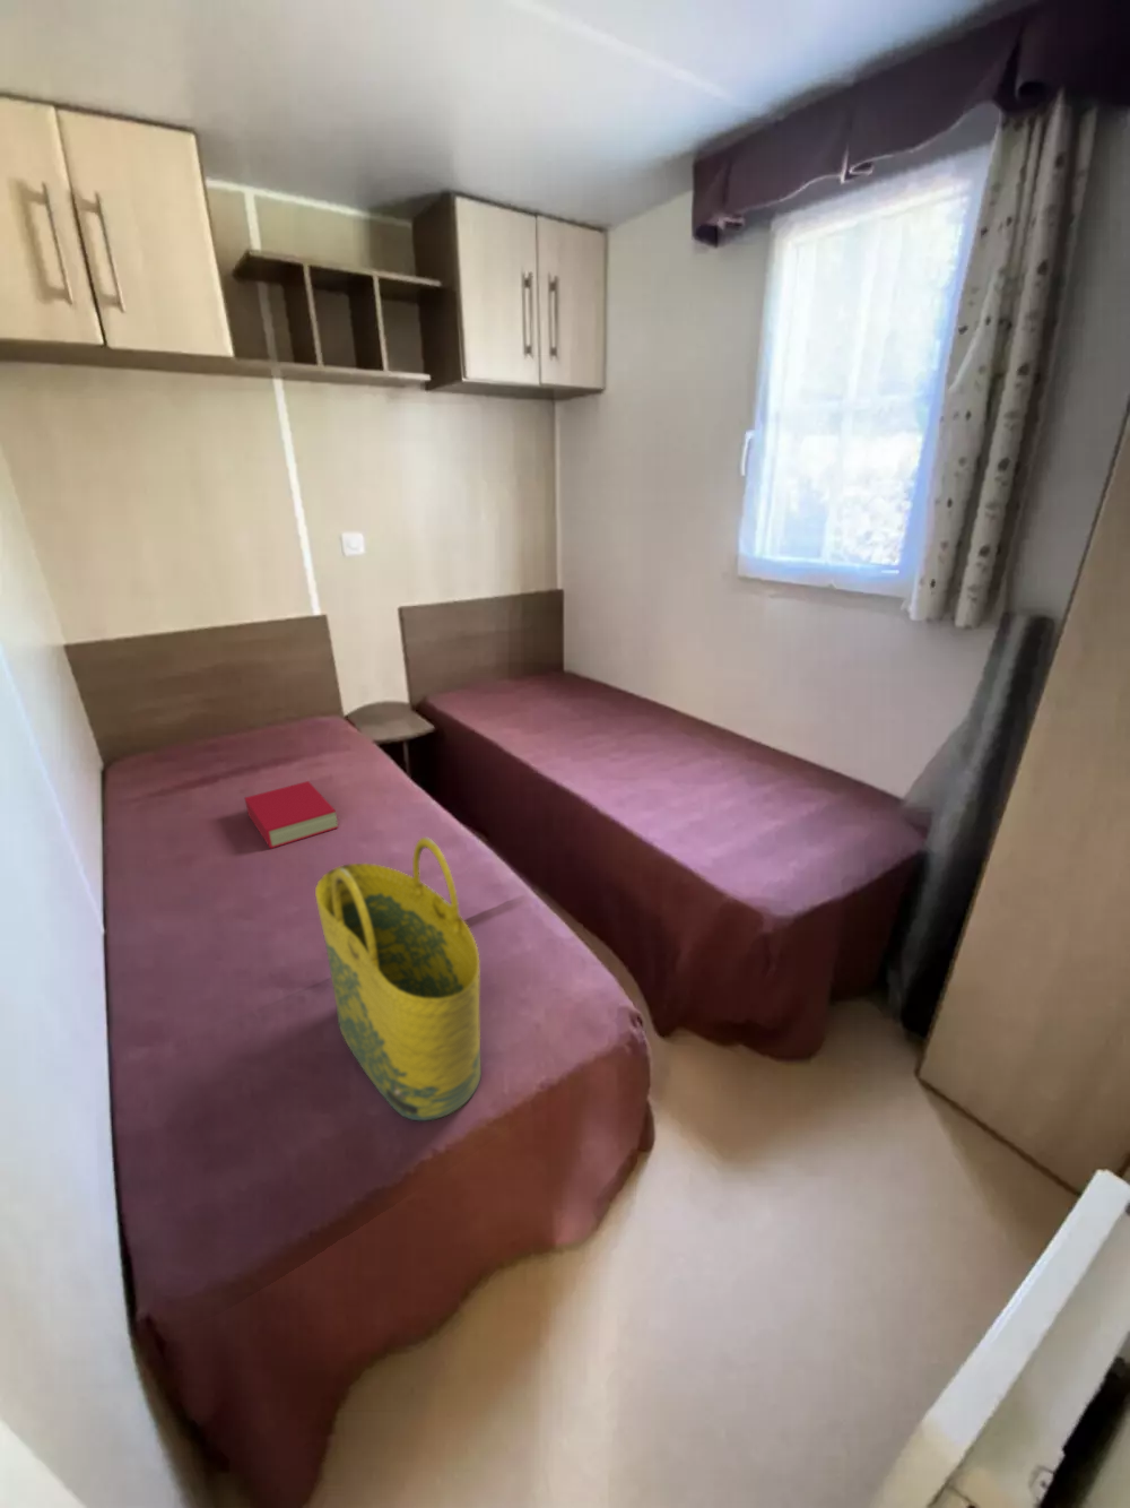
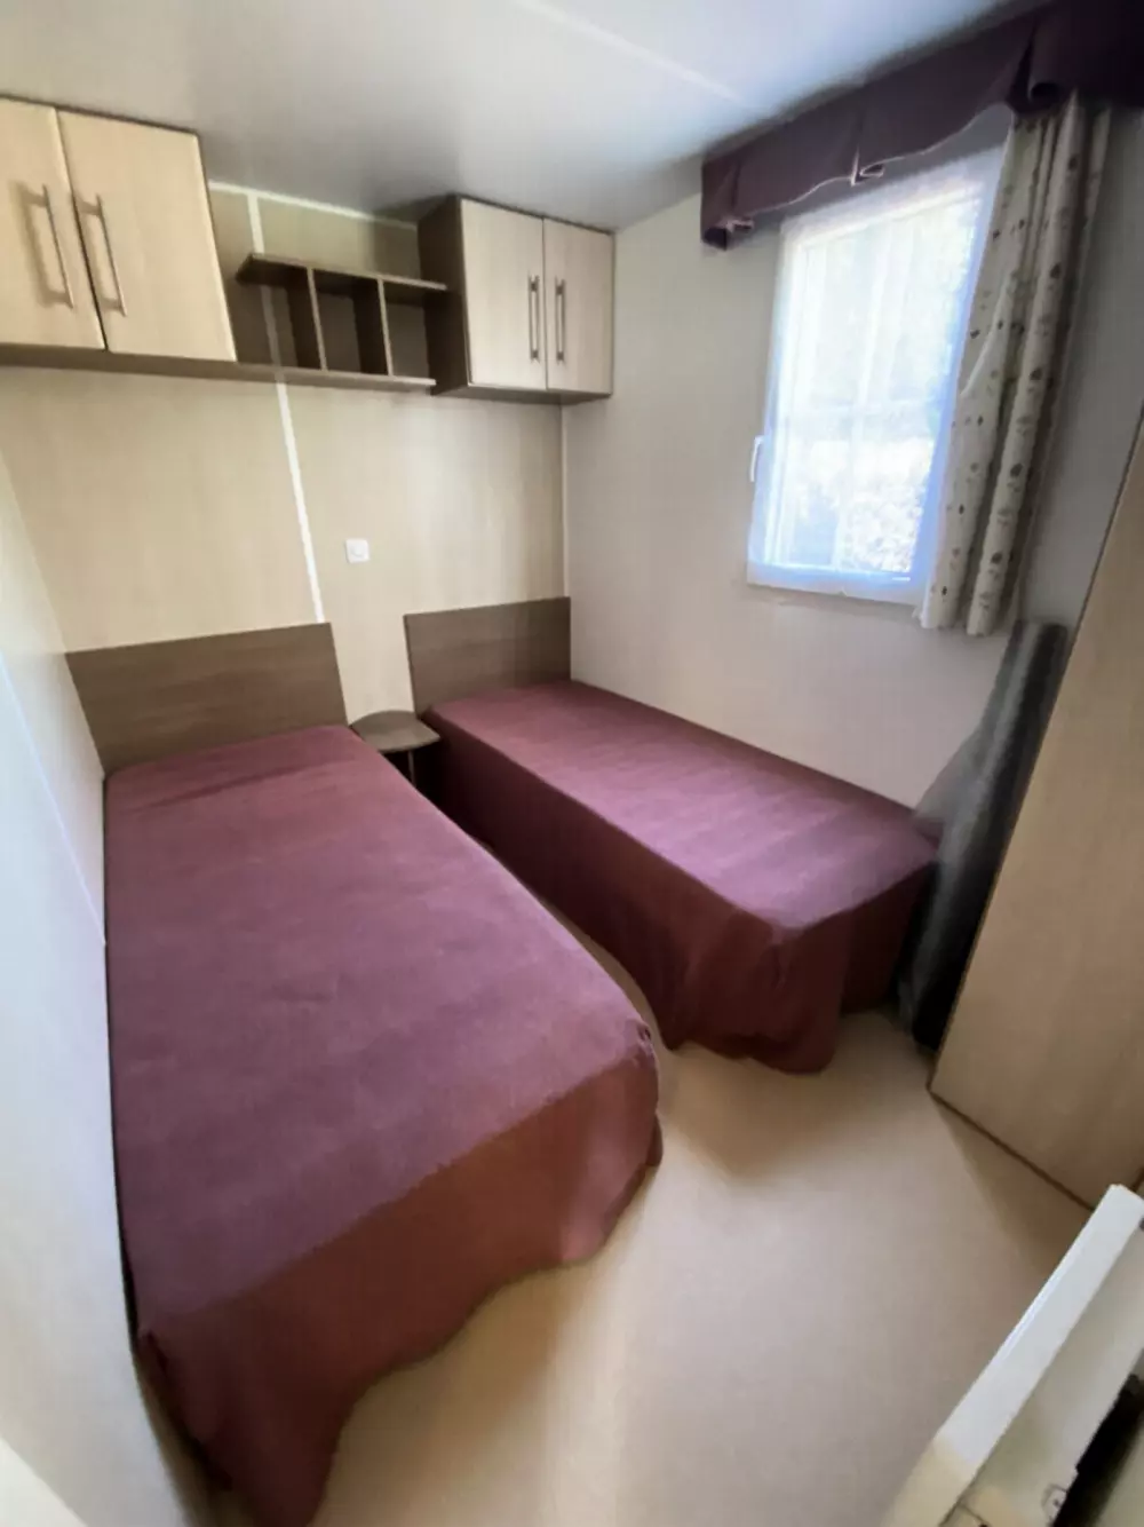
- book (291, 812)
- tote bag (399, 956)
